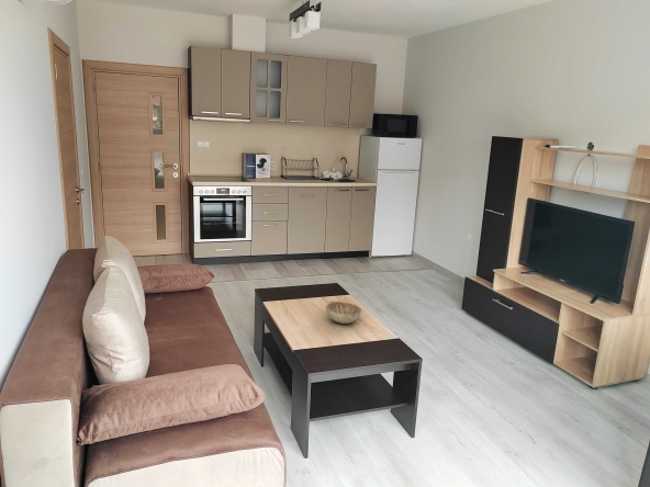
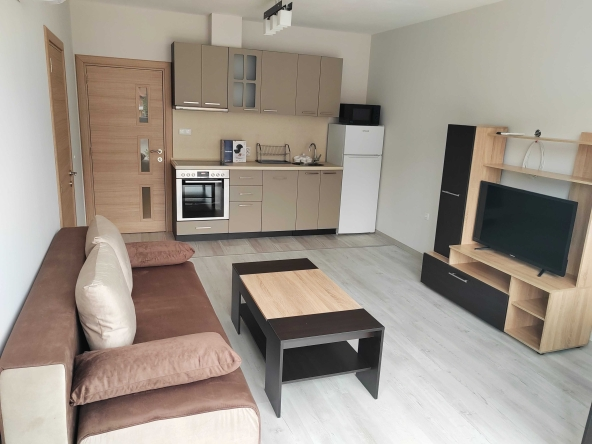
- decorative bowl (343, 314)
